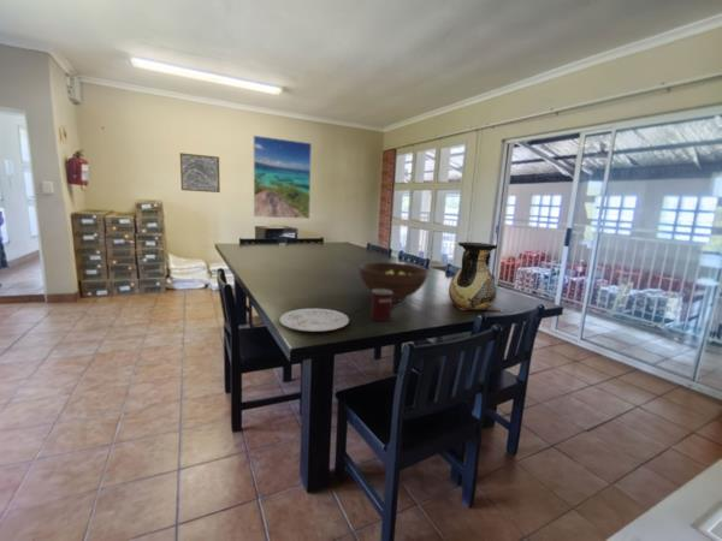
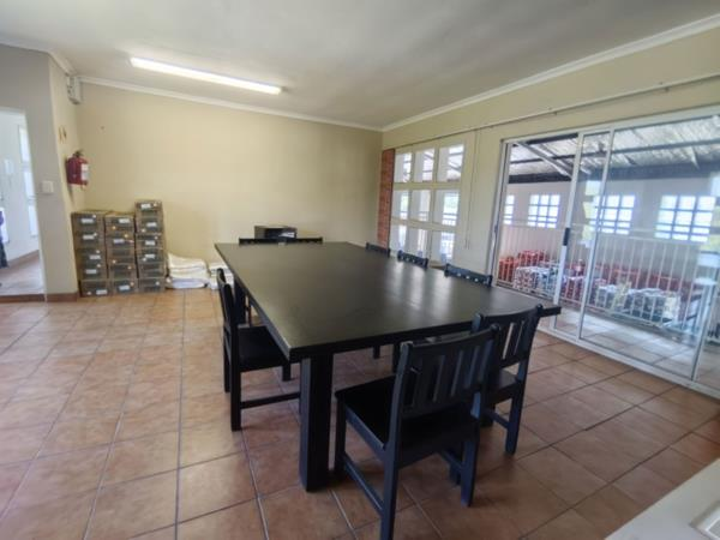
- fruit bowl (392, 283)
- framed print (283, 179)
- wall art (200, 173)
- plate (314, 320)
- mug (385, 304)
- vase (474, 274)
